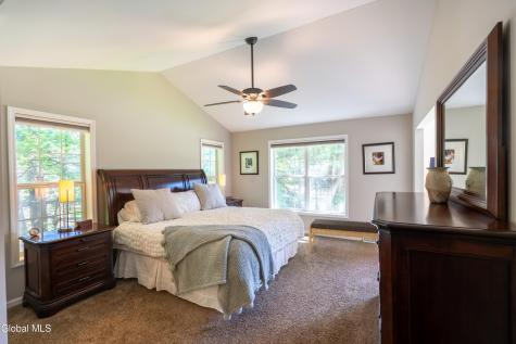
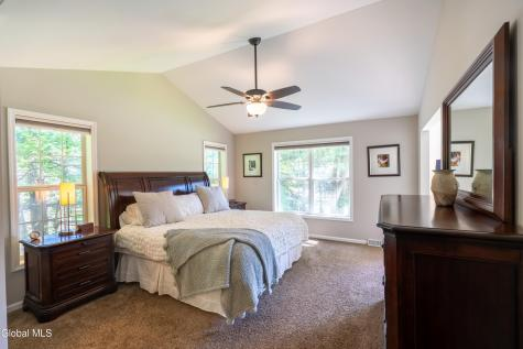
- bench (348, 235)
